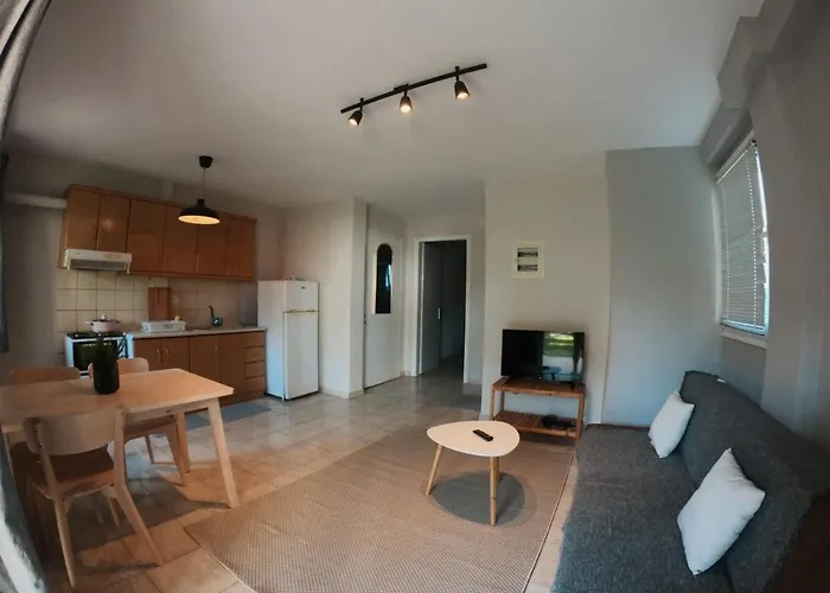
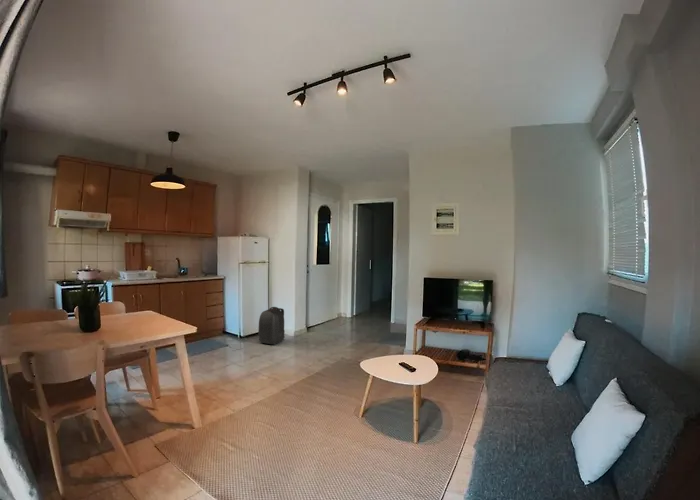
+ backpack (273, 324)
